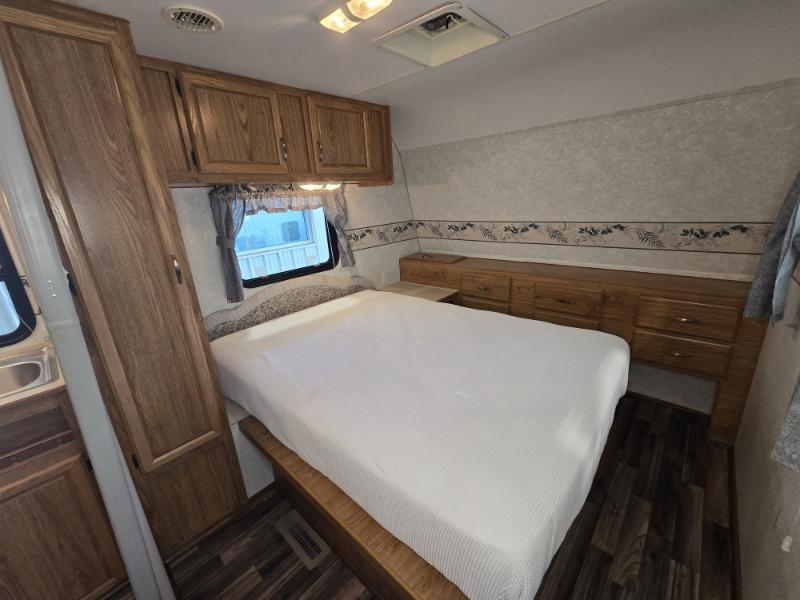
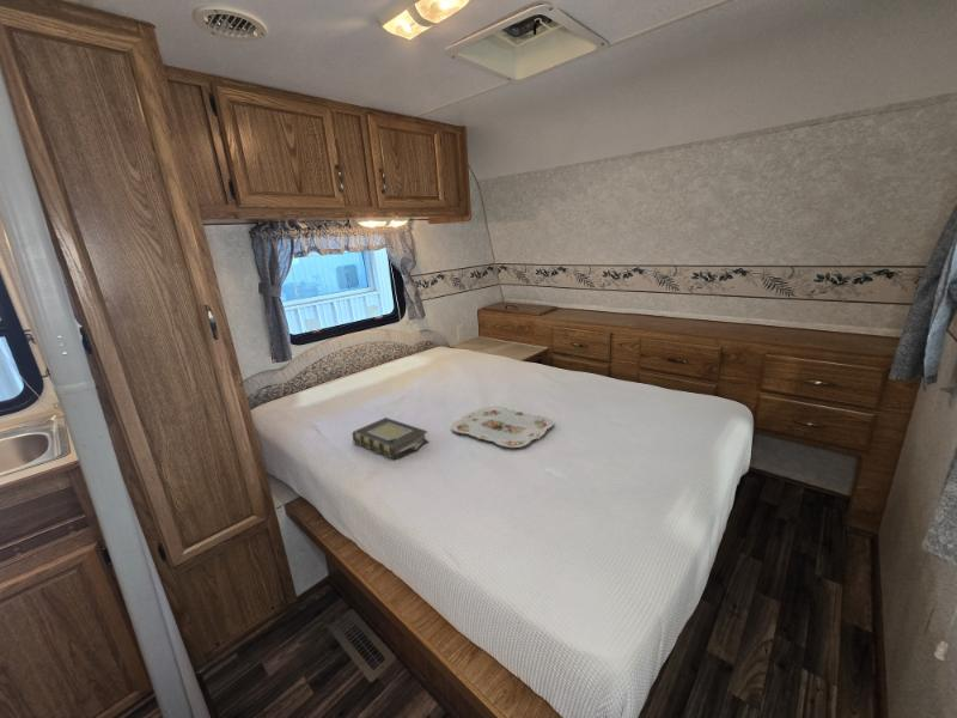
+ serving tray (501, 425)
+ book (392, 436)
